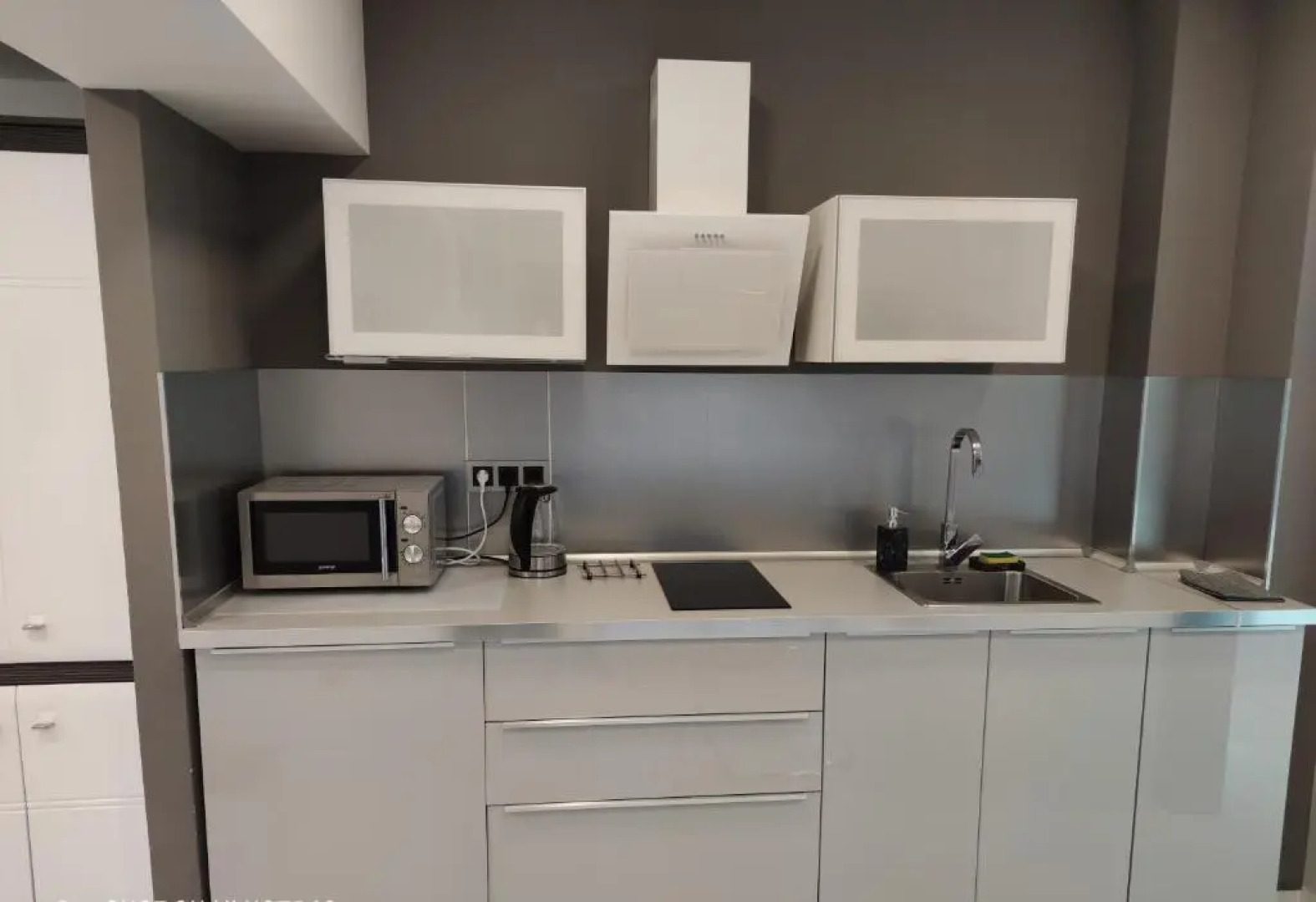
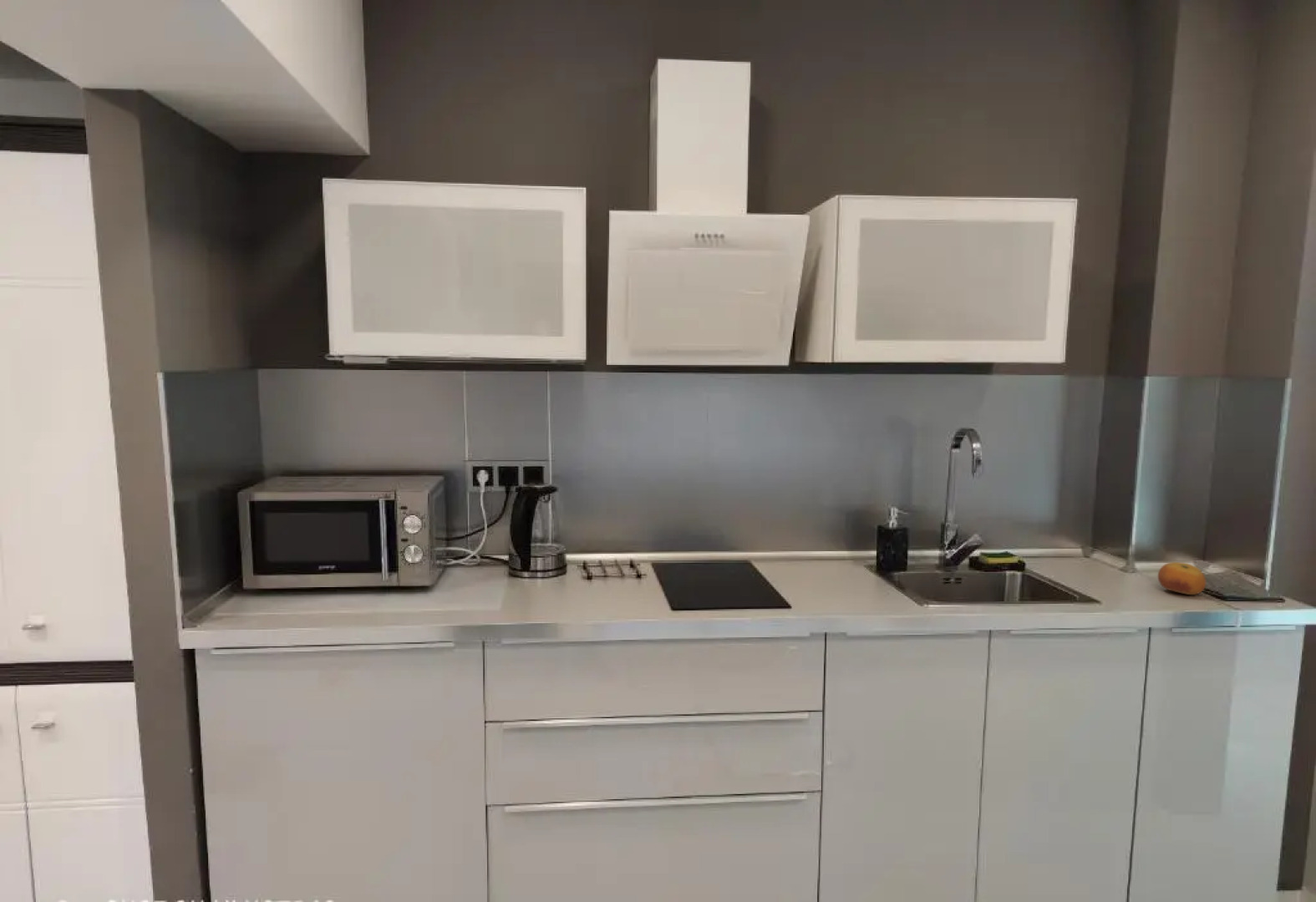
+ fruit (1181, 578)
